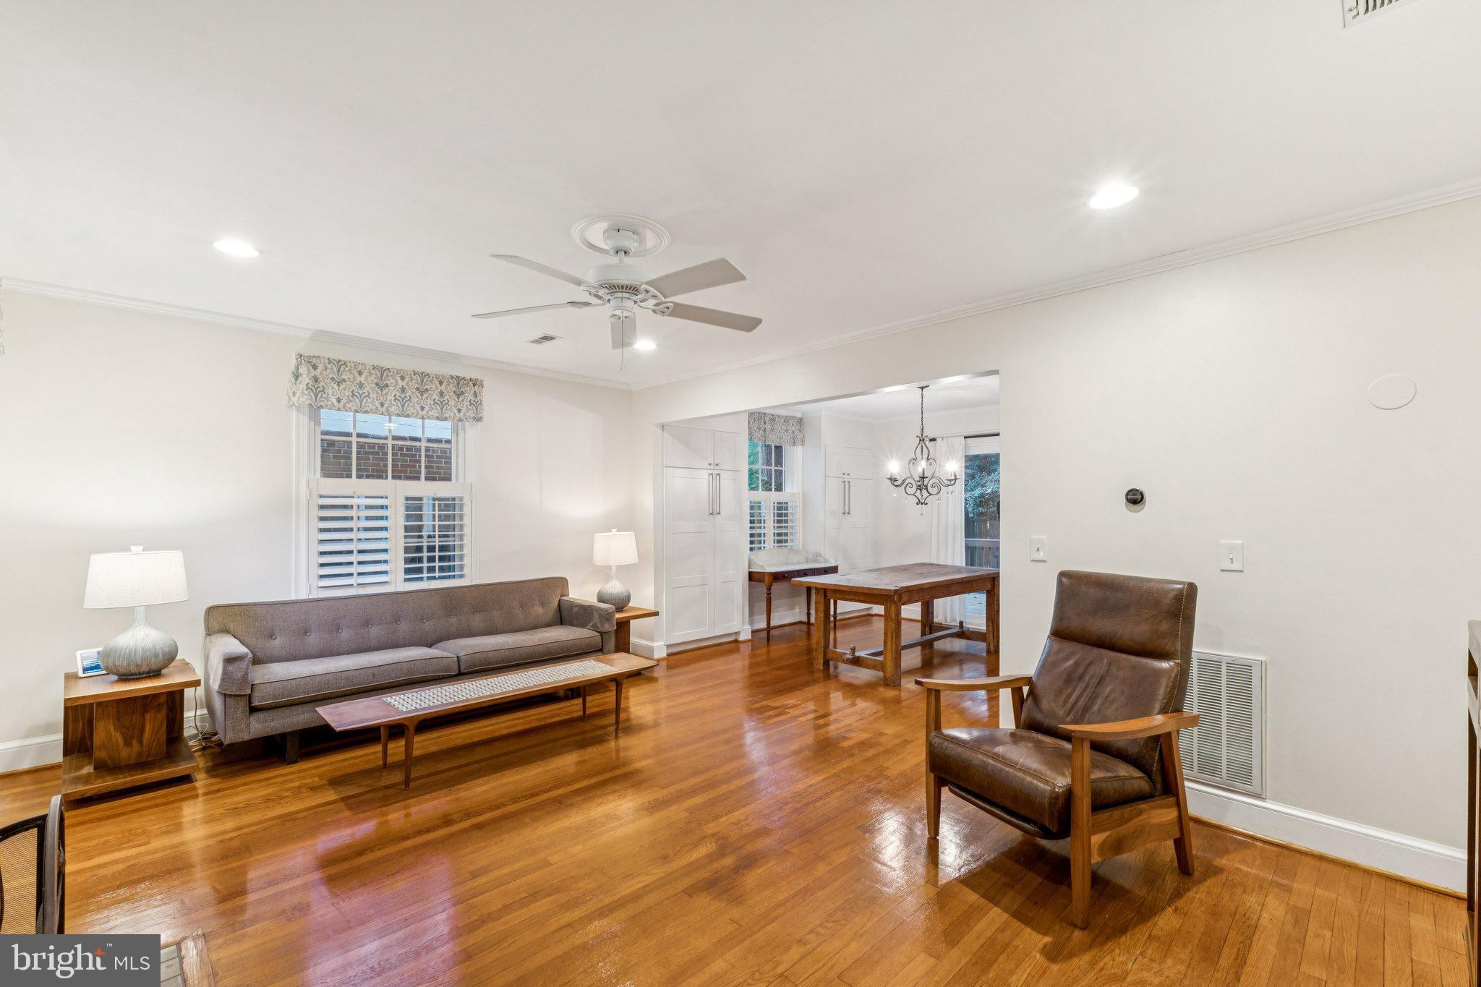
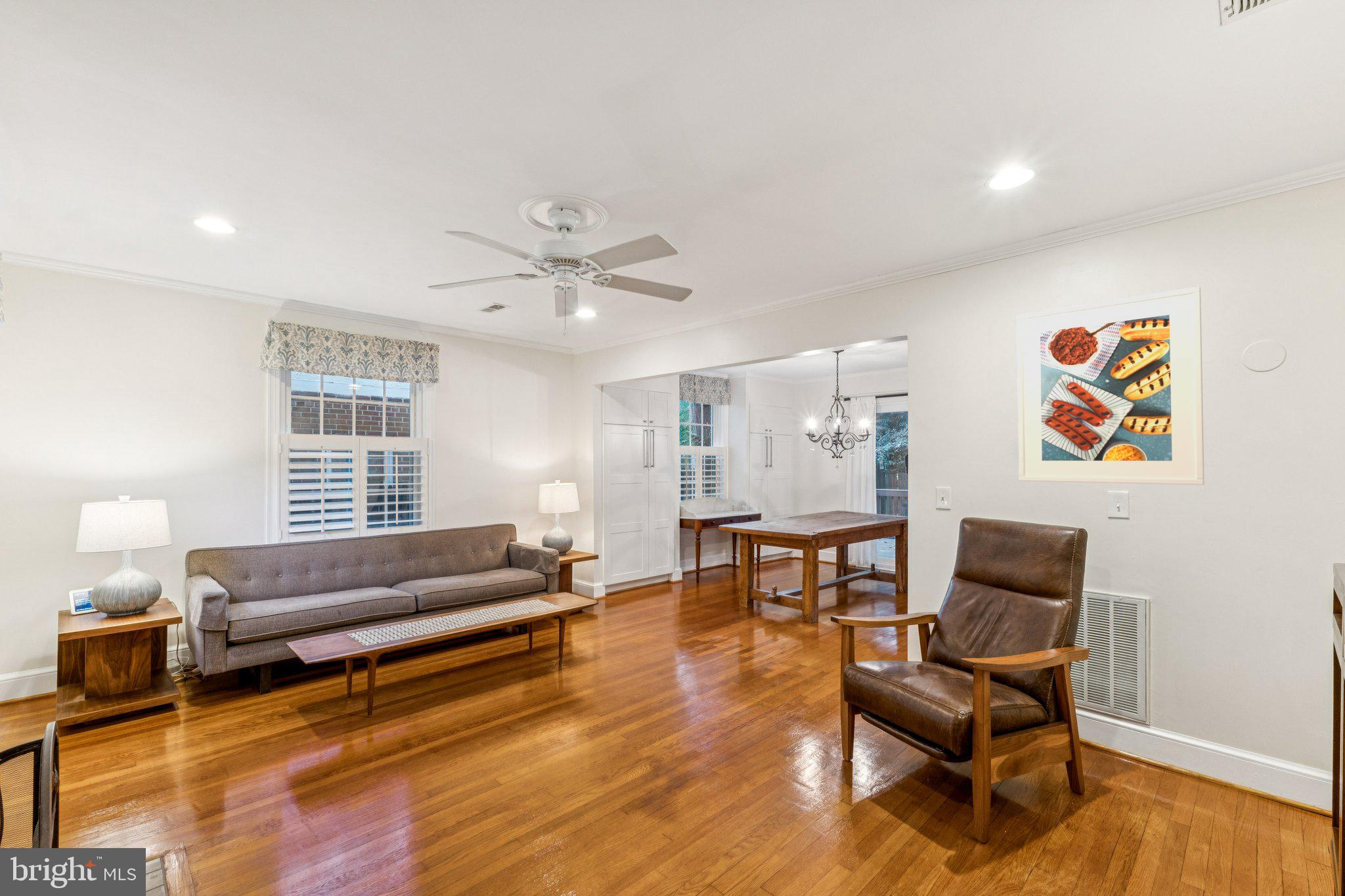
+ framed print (1101, 392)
